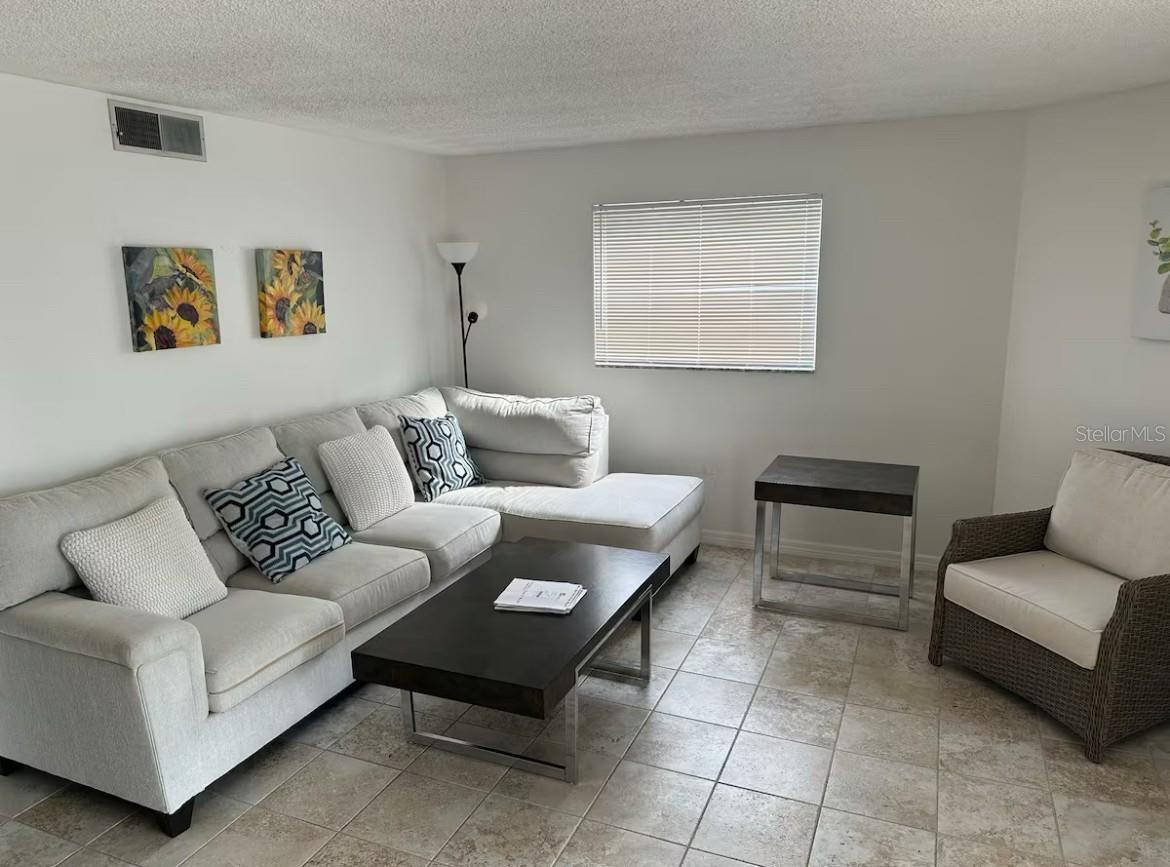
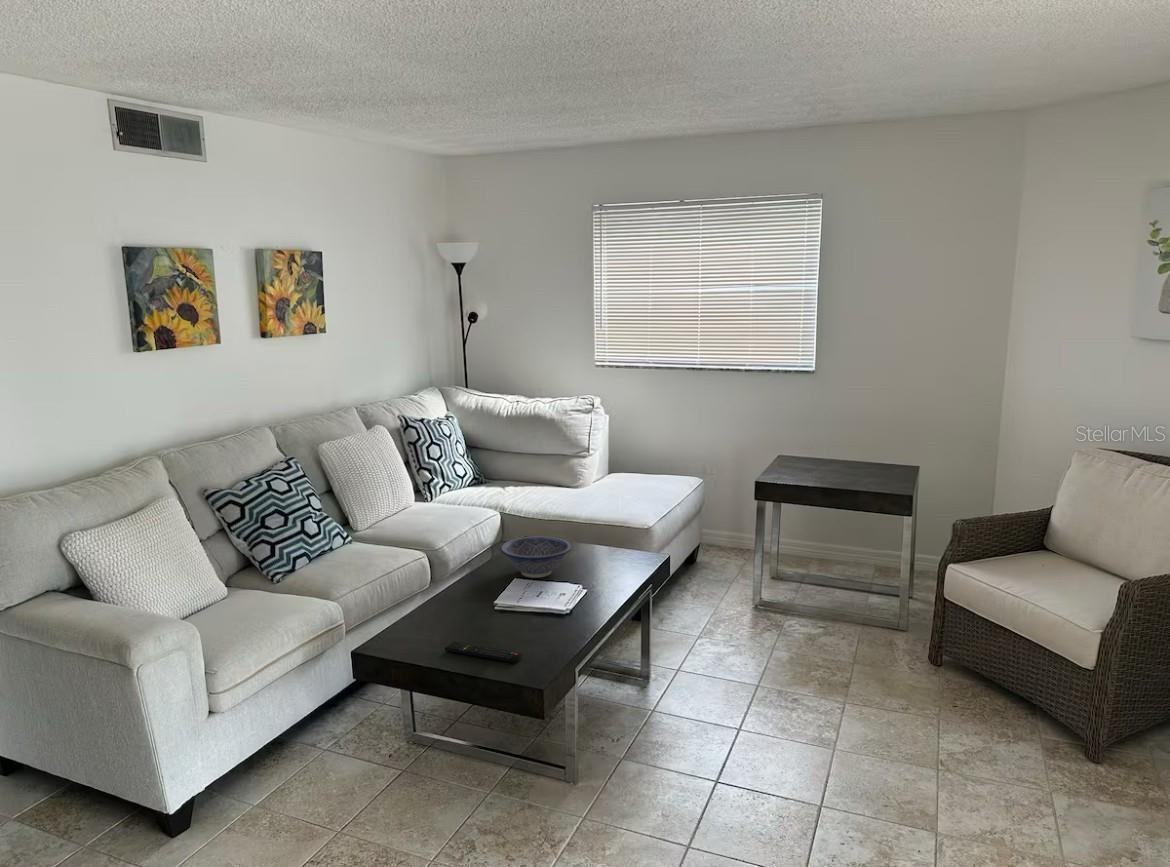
+ decorative bowl (536, 559)
+ remote control (483, 652)
